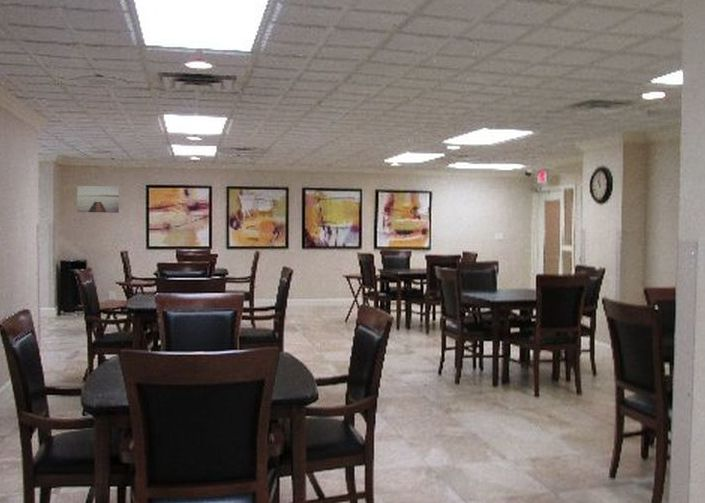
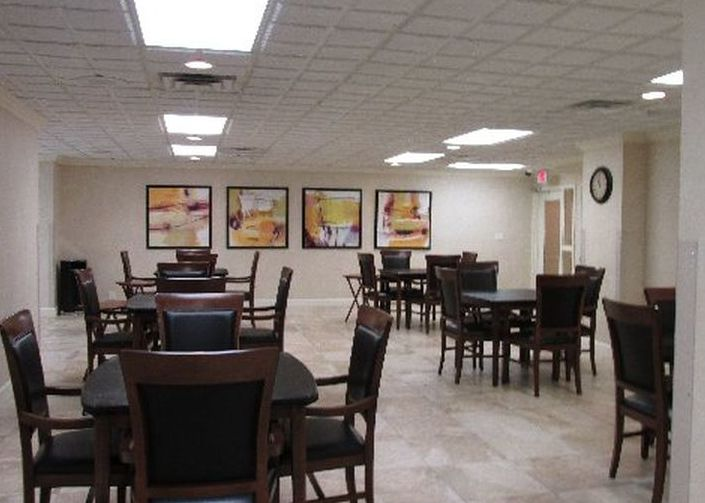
- wall art (98, 199)
